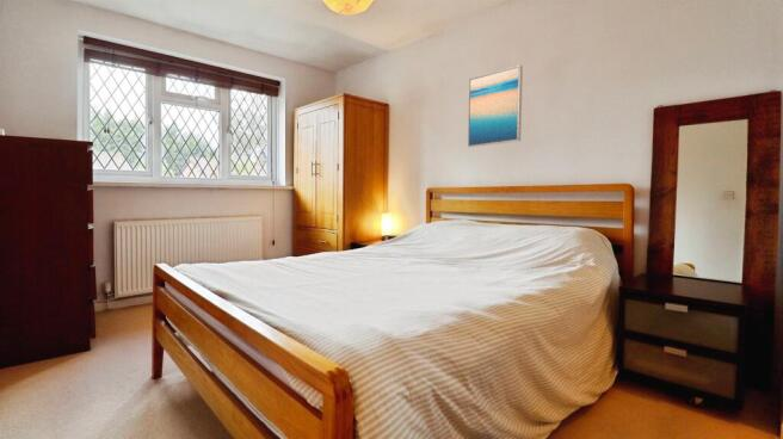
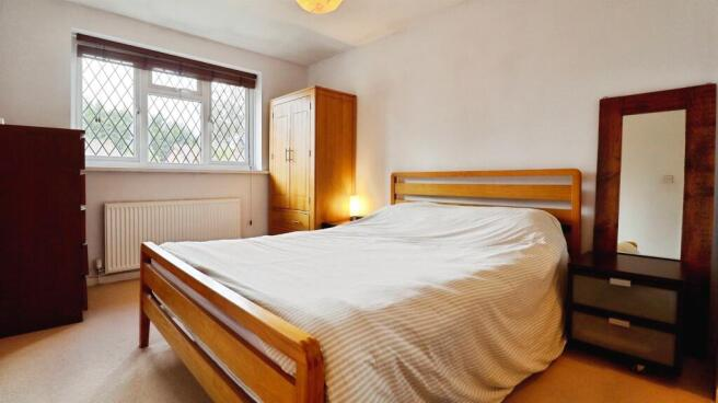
- wall art (493, 109)
